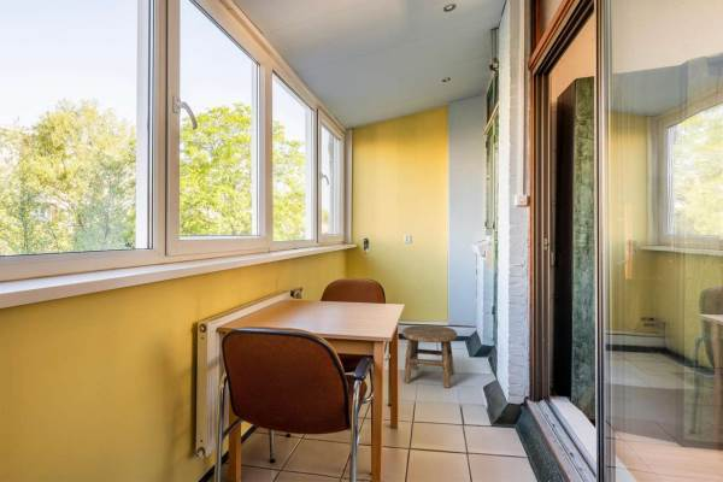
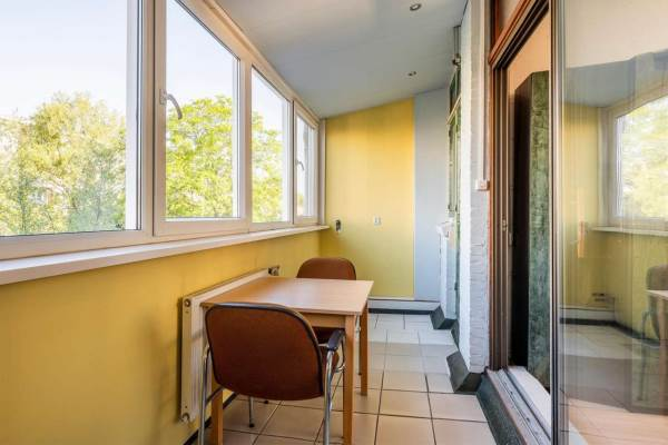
- stool (429, 353)
